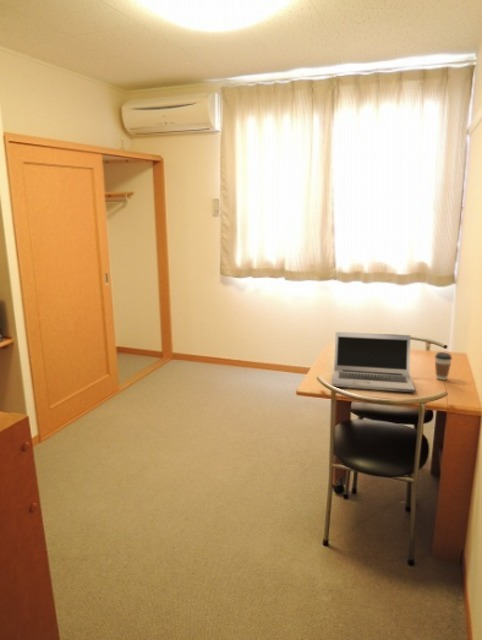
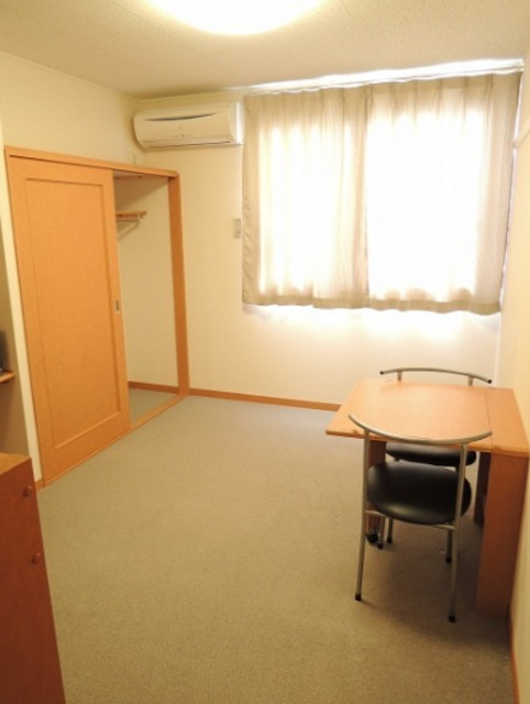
- coffee cup (442, 366)
- laptop (372, 360)
